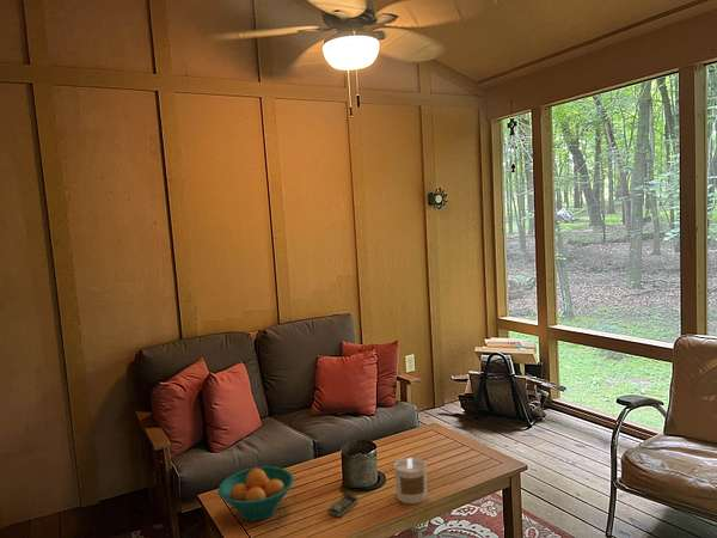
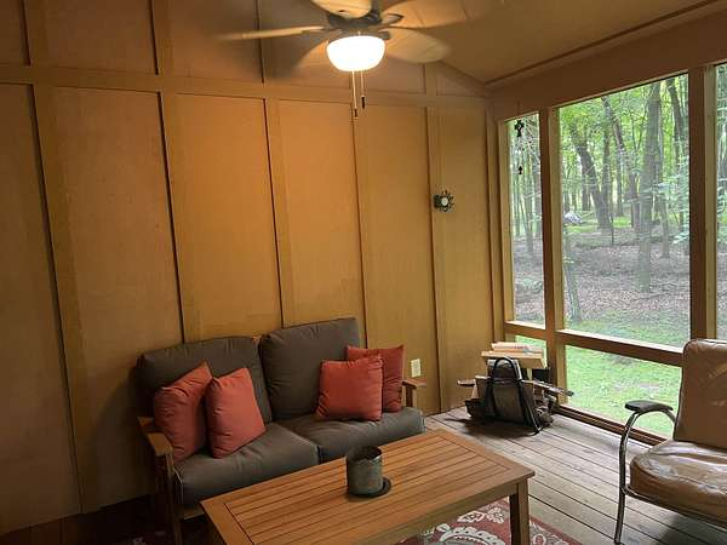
- fruit bowl (257, 490)
- remote control (343, 505)
- candle (410, 477)
